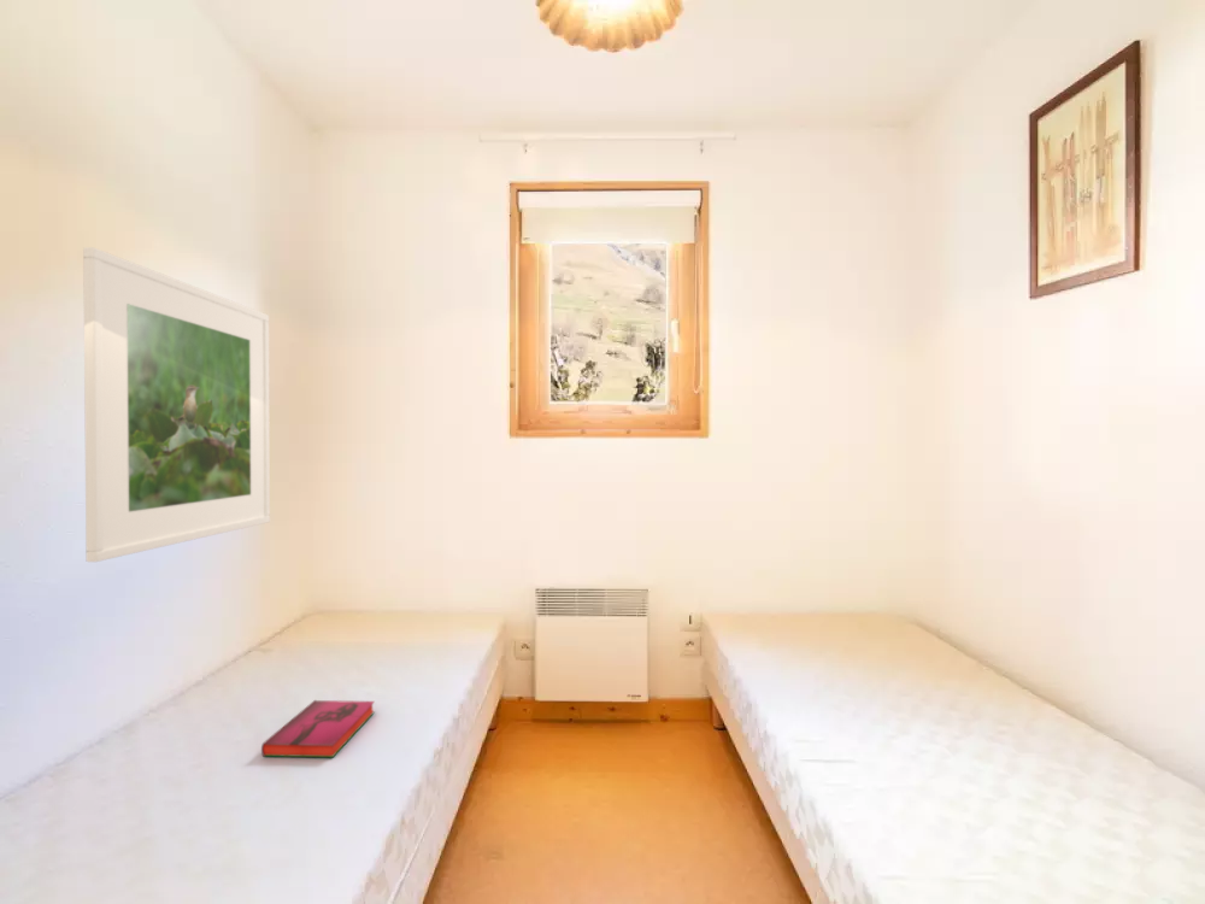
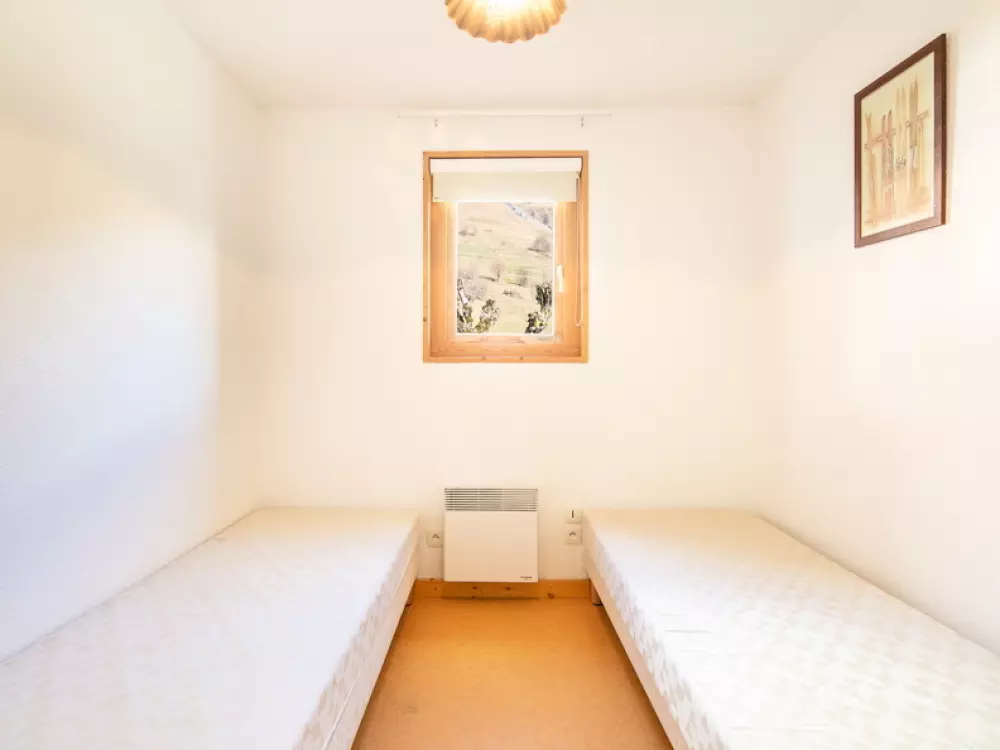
- hardback book (322, 726)
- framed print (195, 412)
